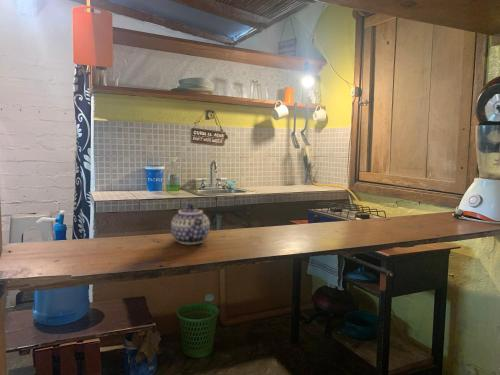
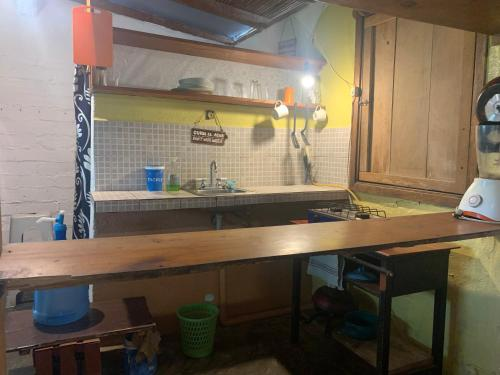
- teapot (190, 222)
